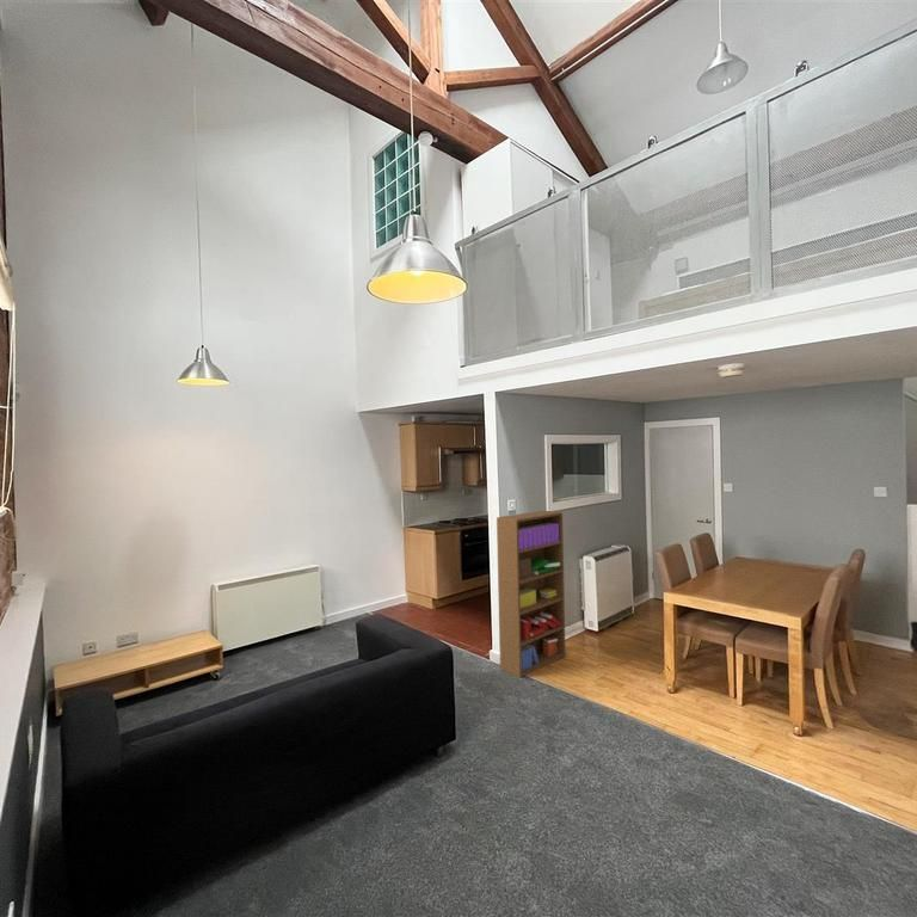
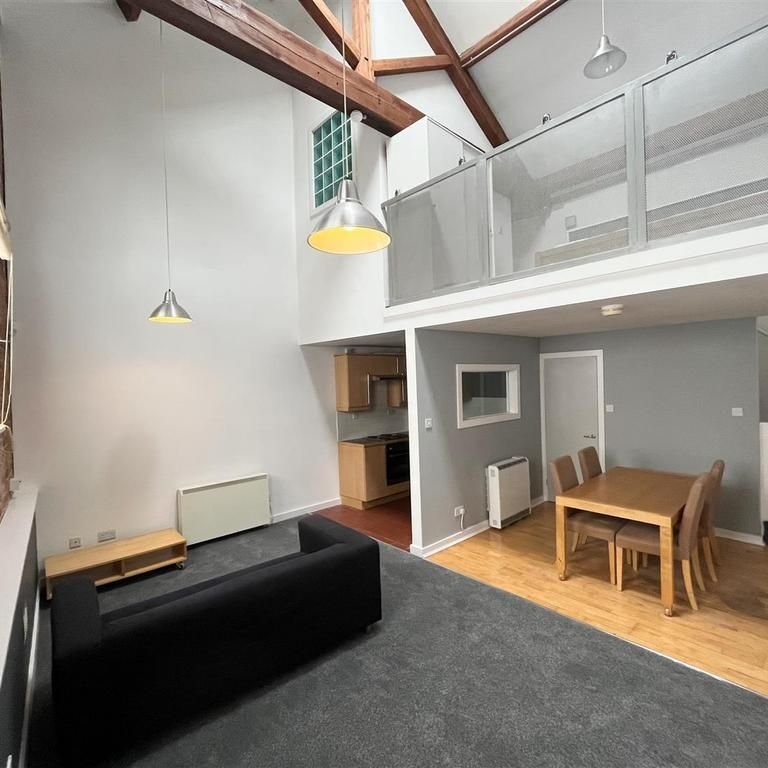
- bookshelf (533, 589)
